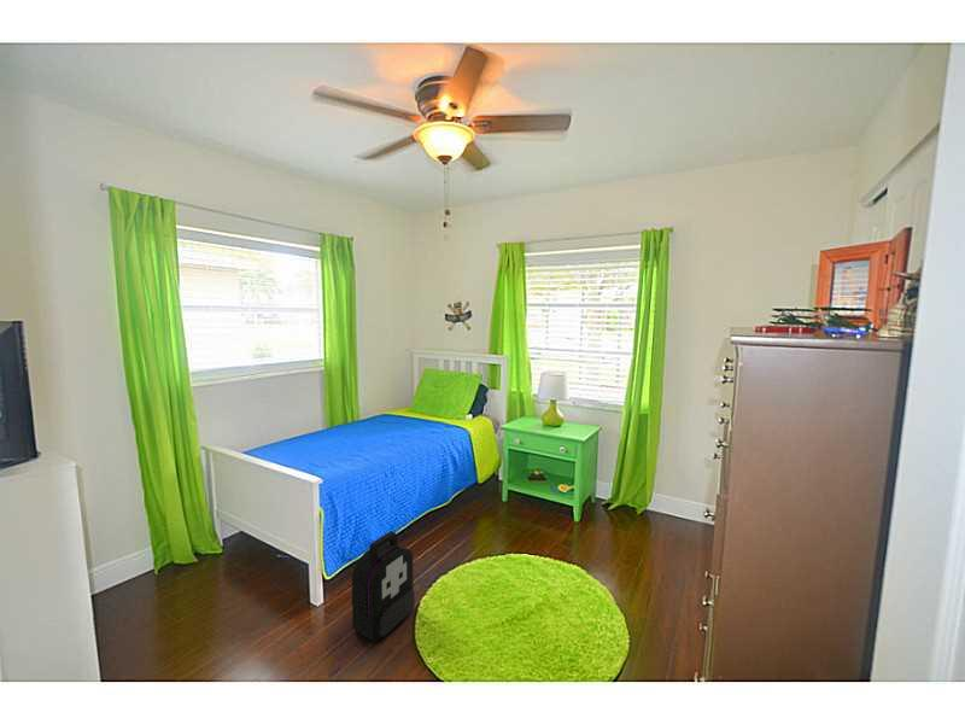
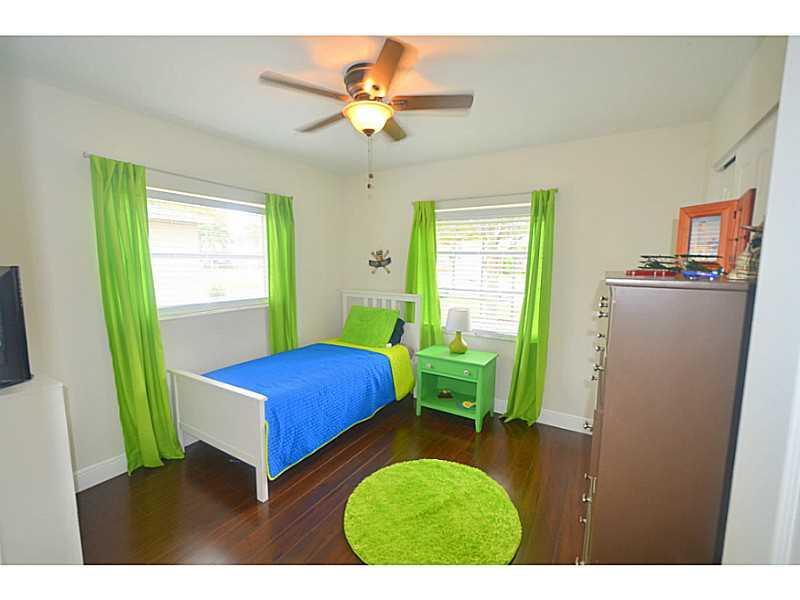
- backpack (382, 578)
